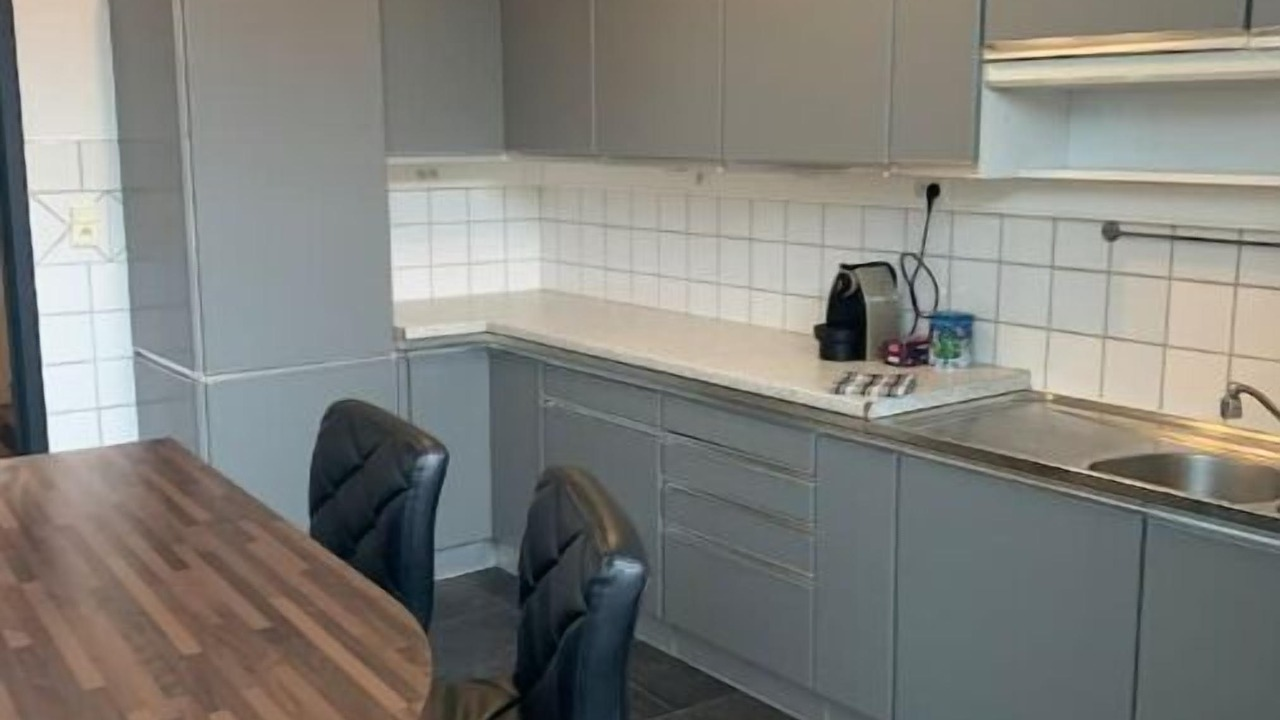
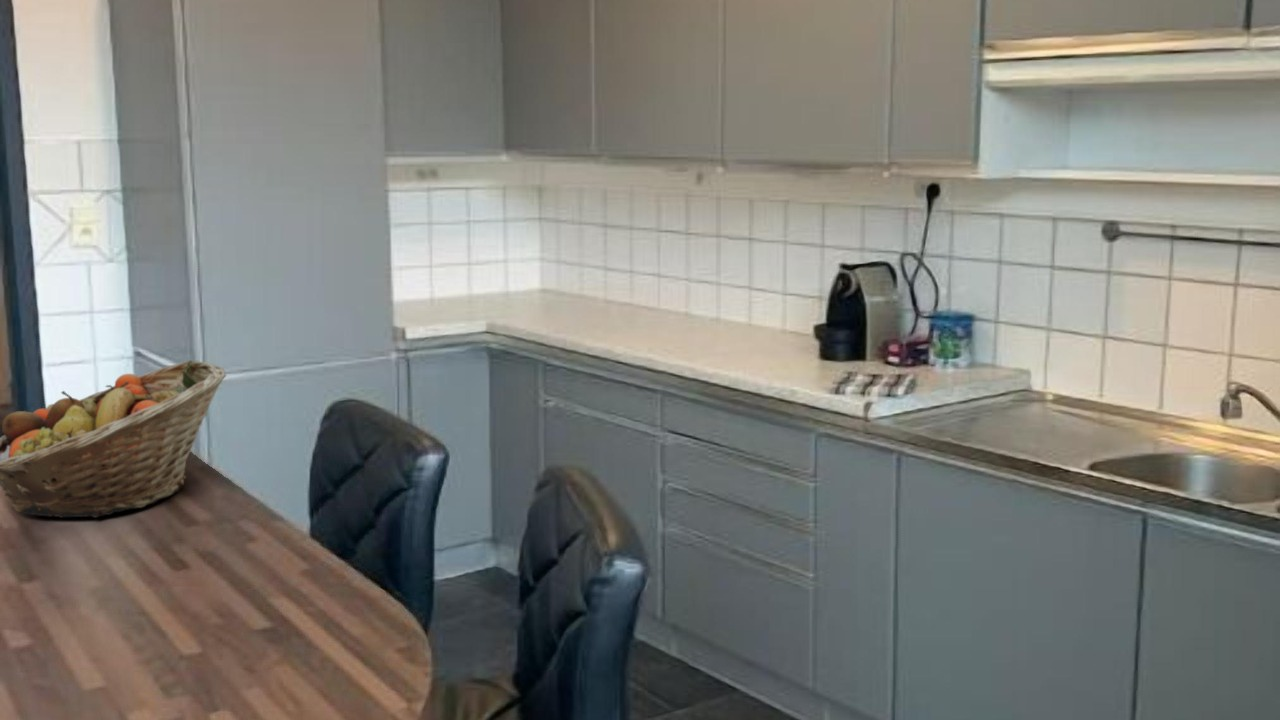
+ fruit basket (108, 433)
